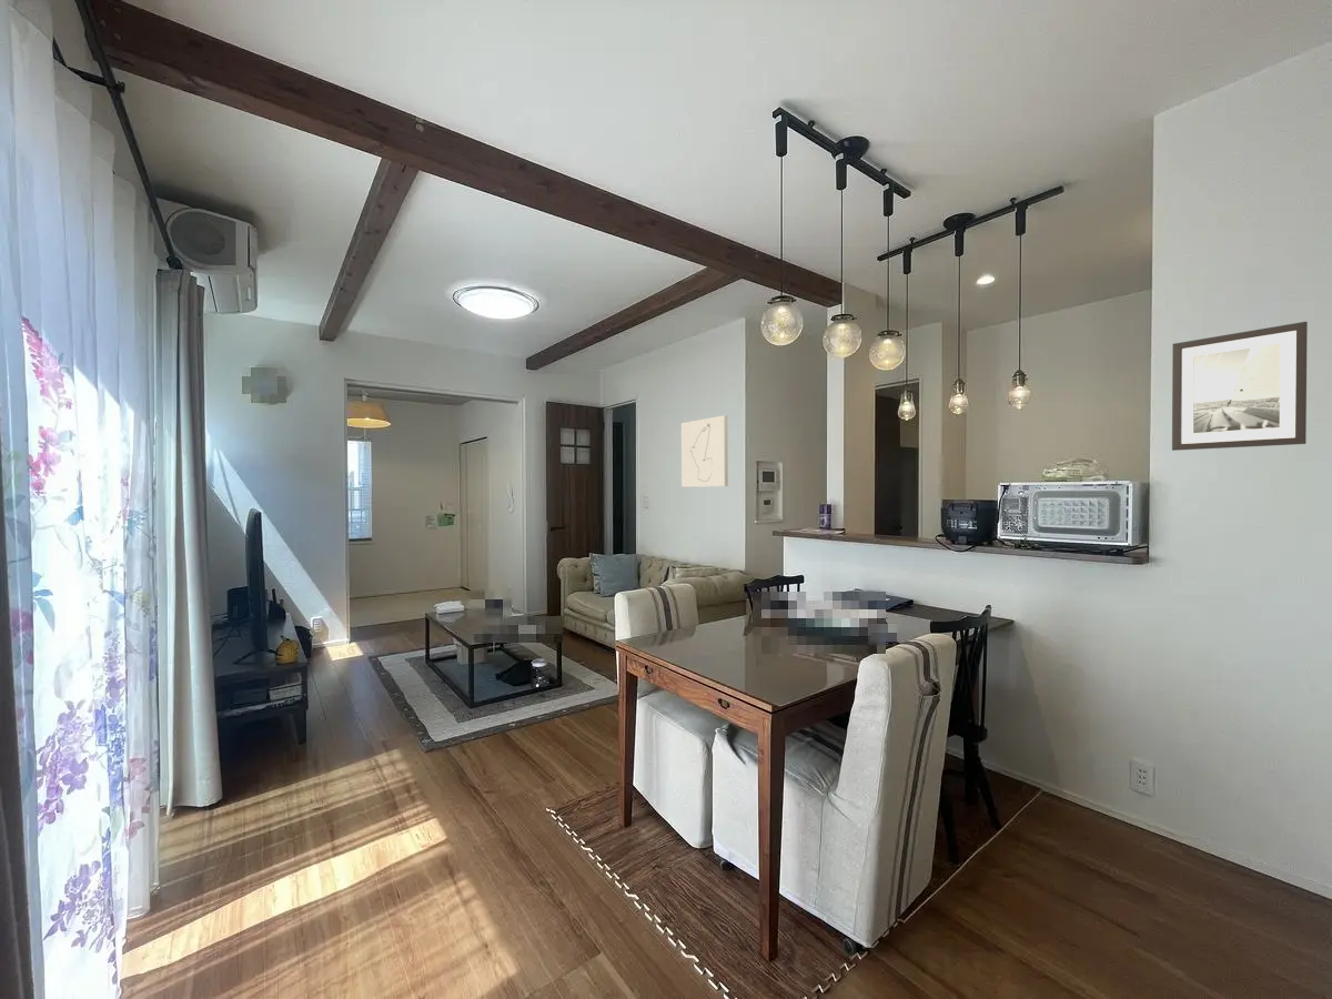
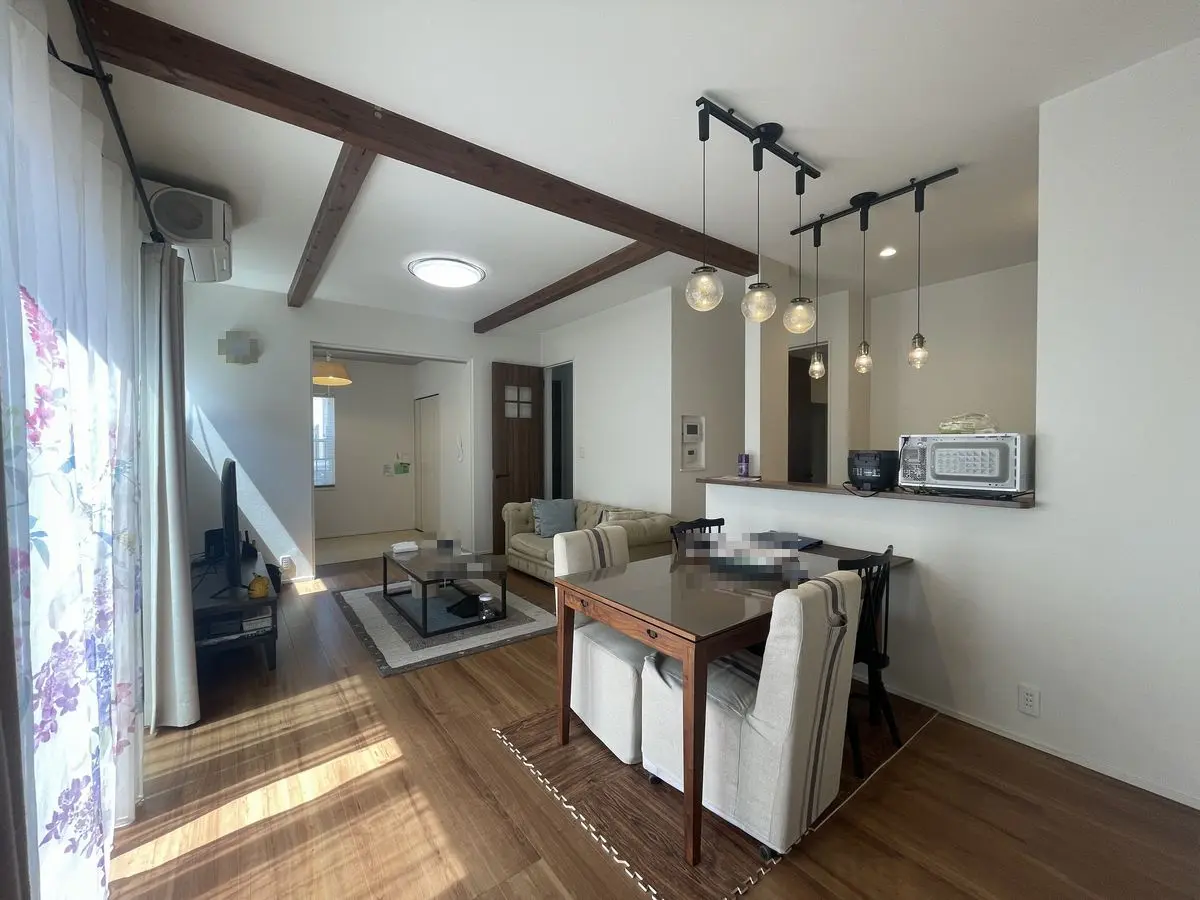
- wall art (703, 453)
- wall art (1234, 390)
